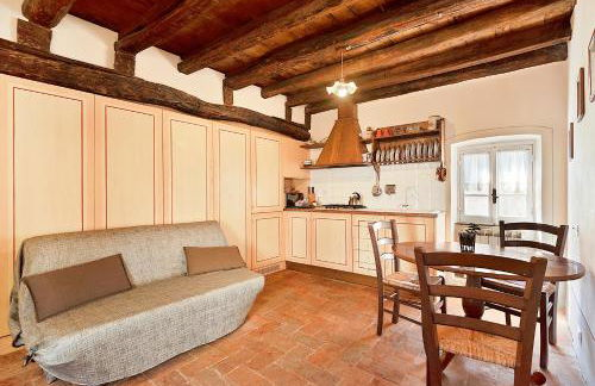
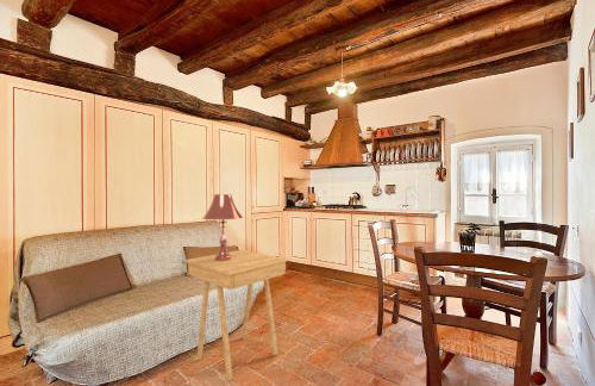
+ table lamp (223, 226)
+ side table (245, 307)
